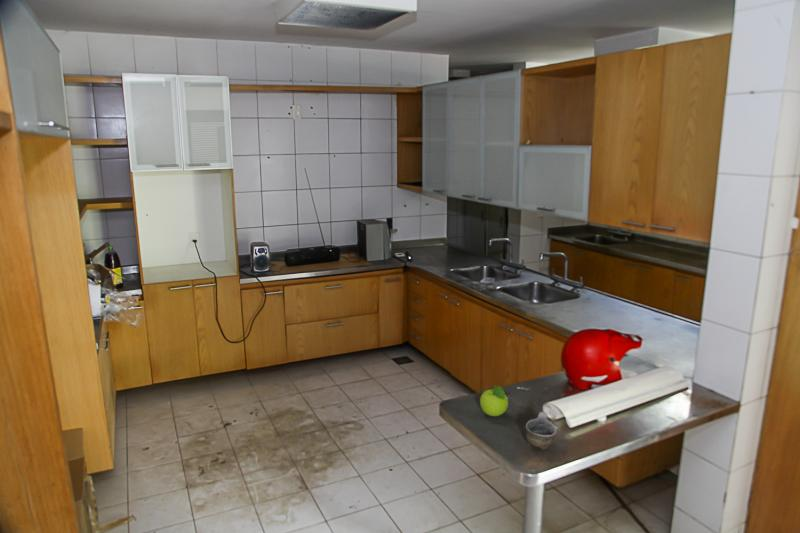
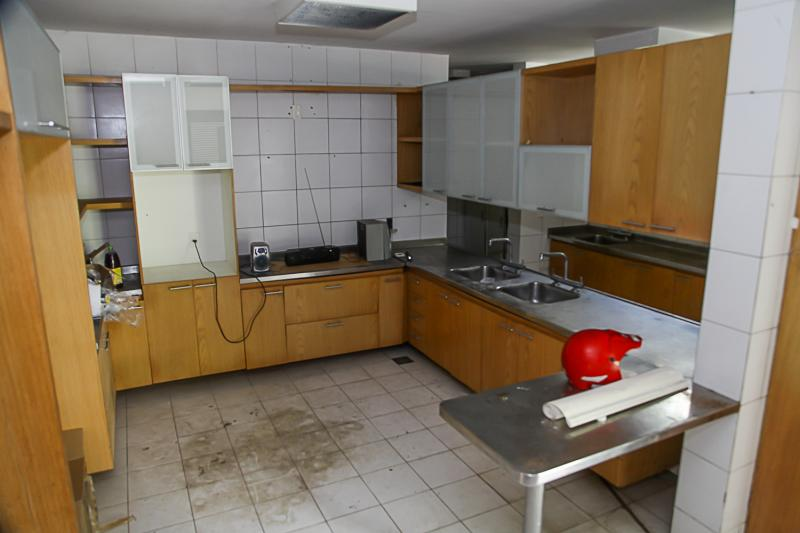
- cup (542, 431)
- fruit (496, 401)
